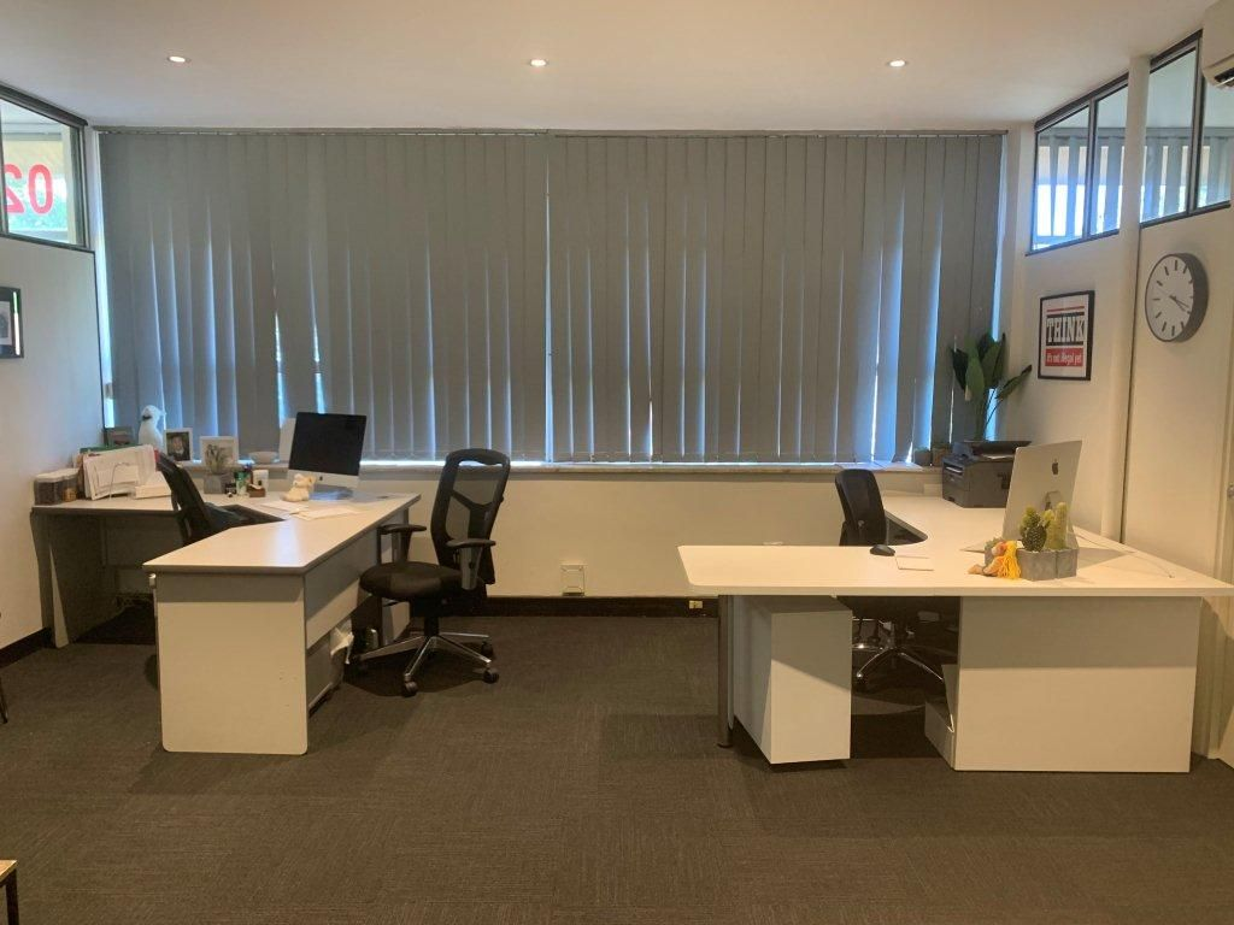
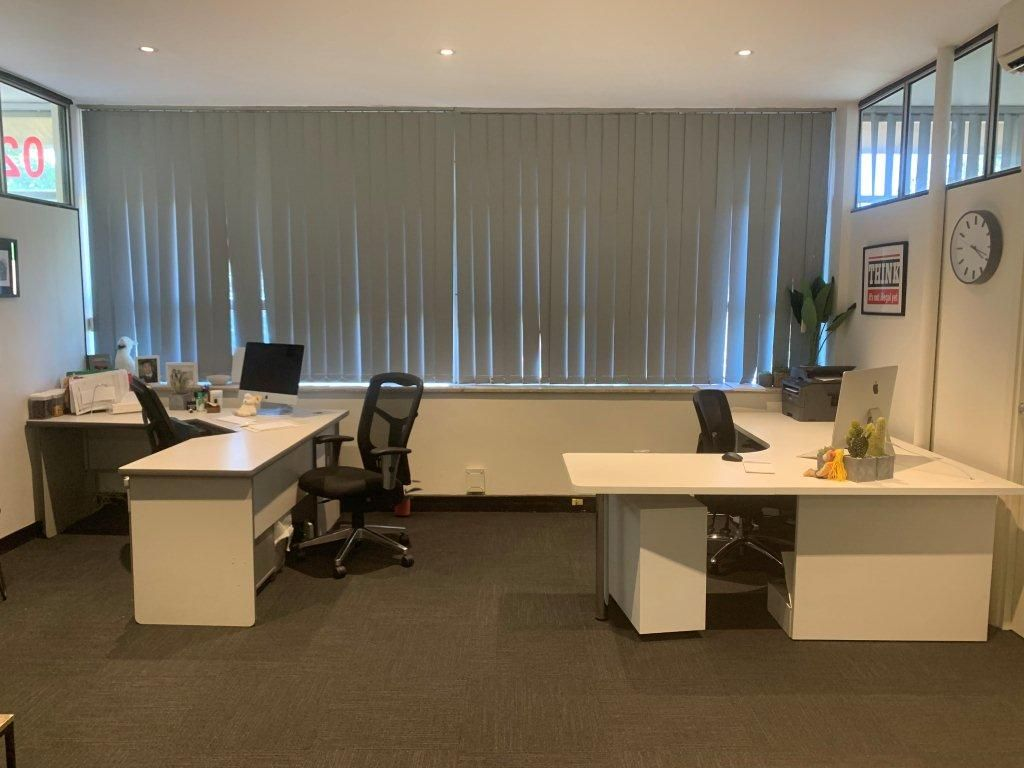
+ potted plant (404, 490)
